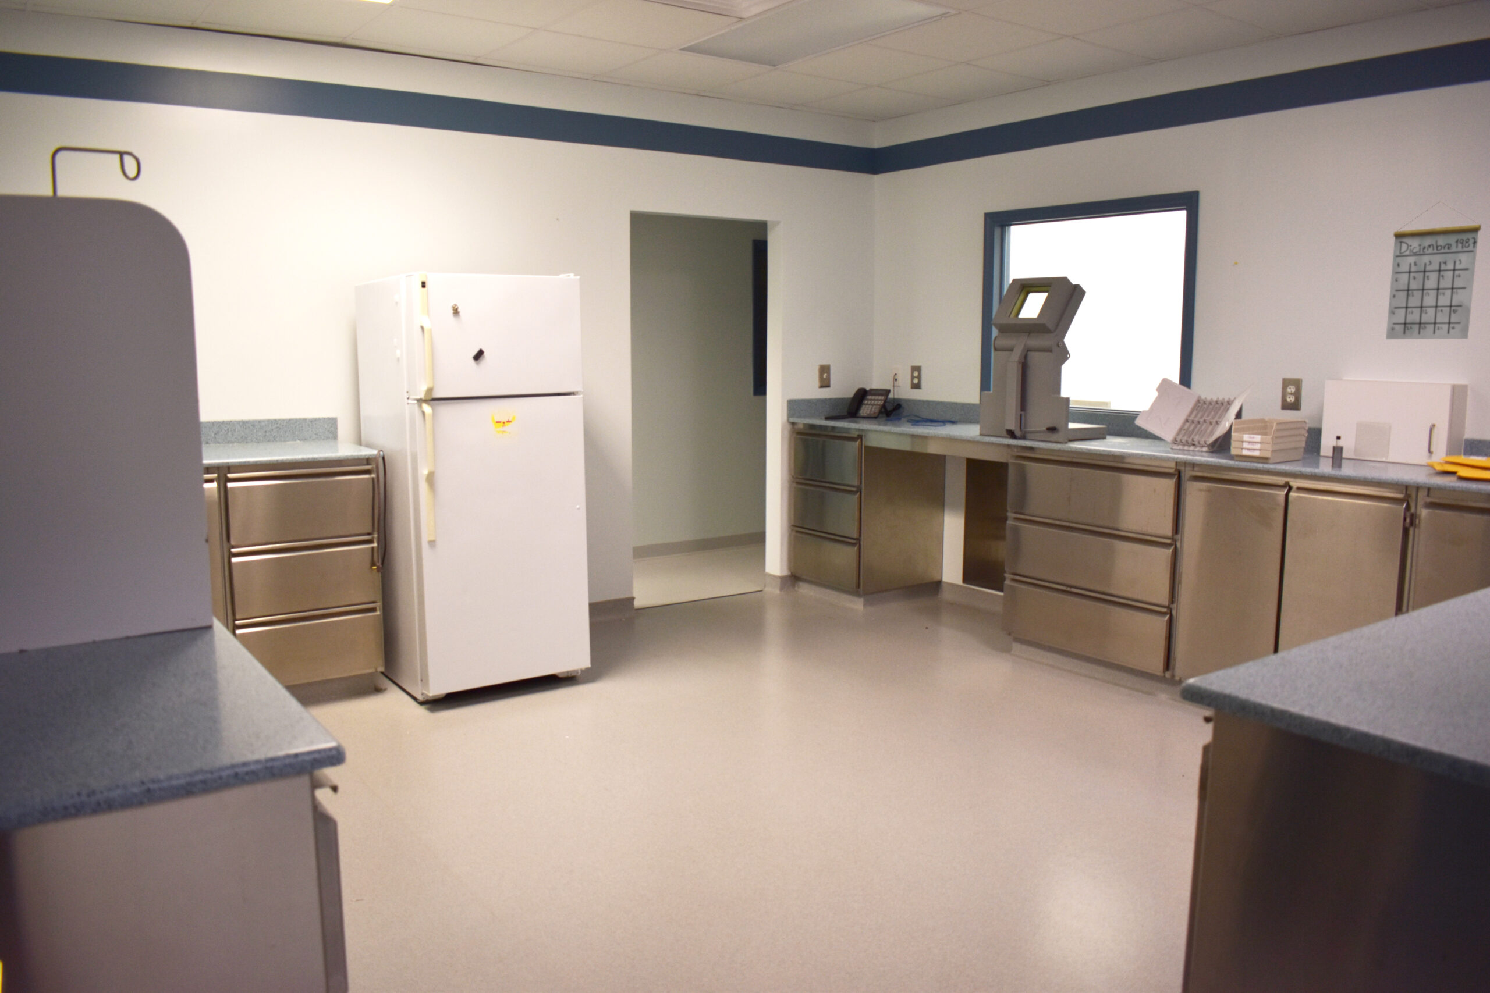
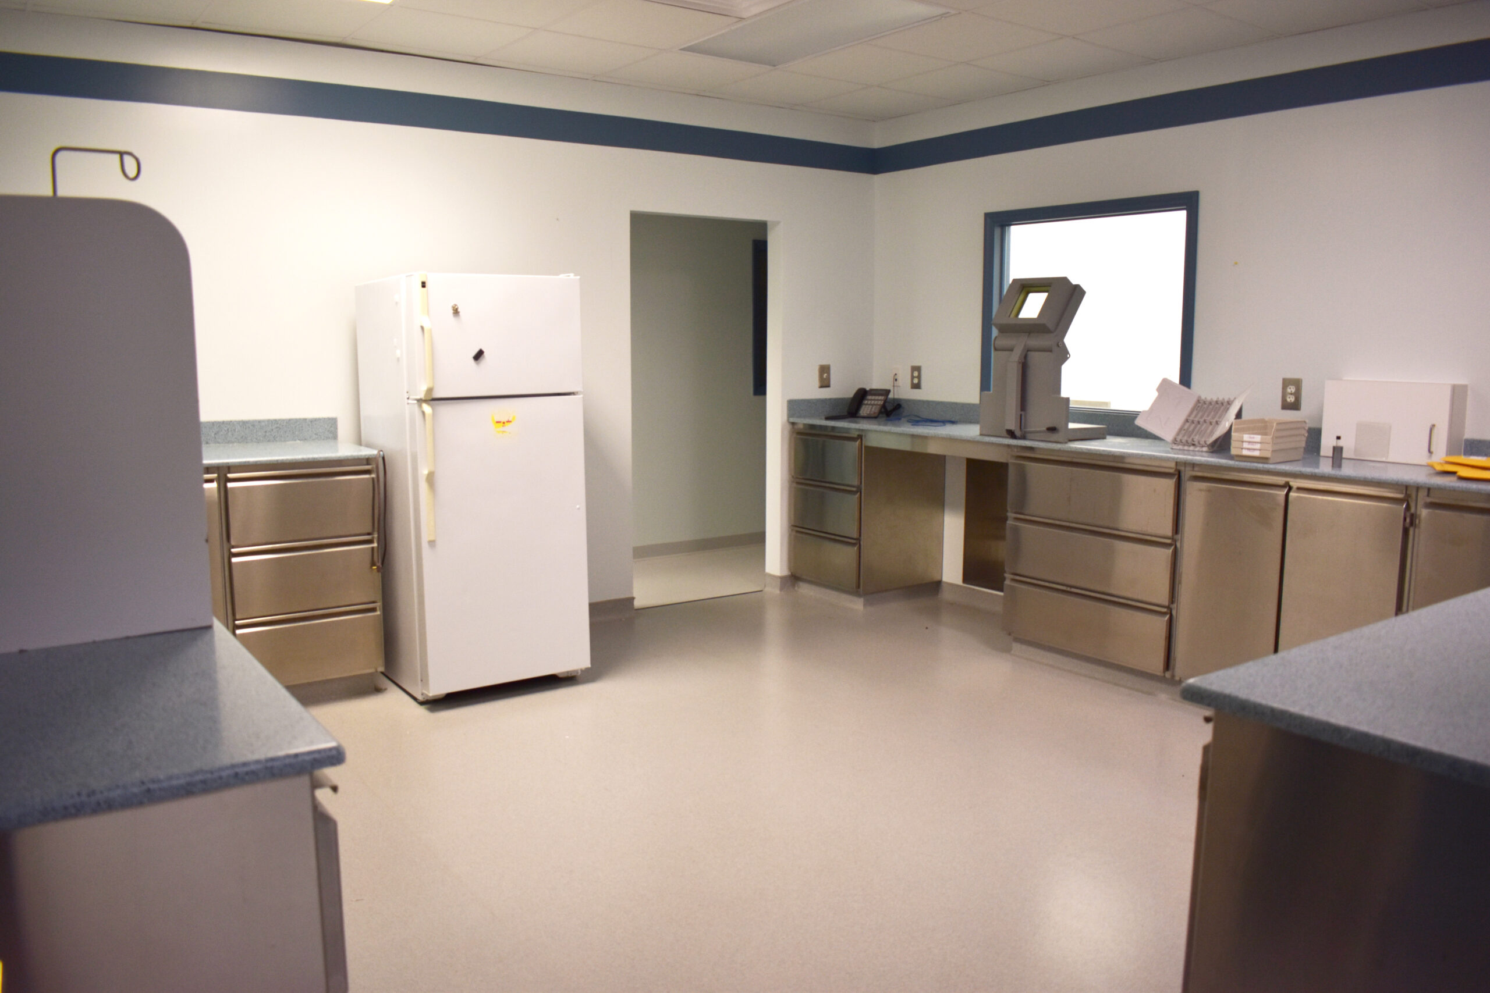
- calendar (1432, 270)
